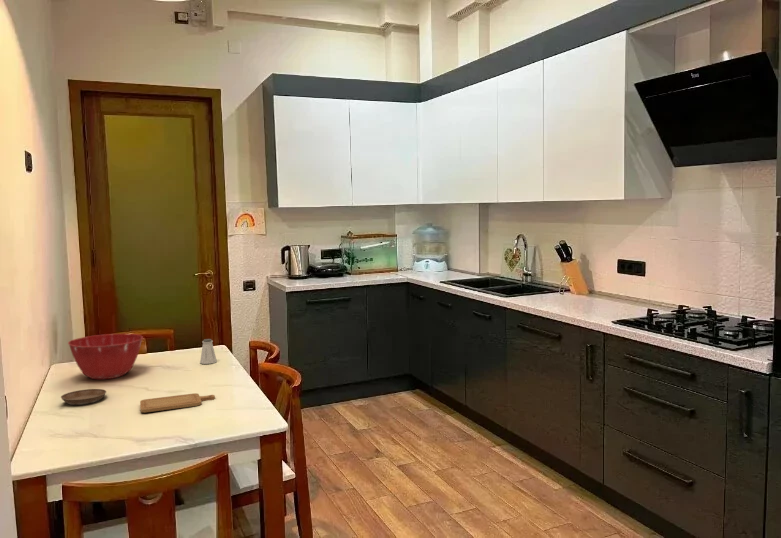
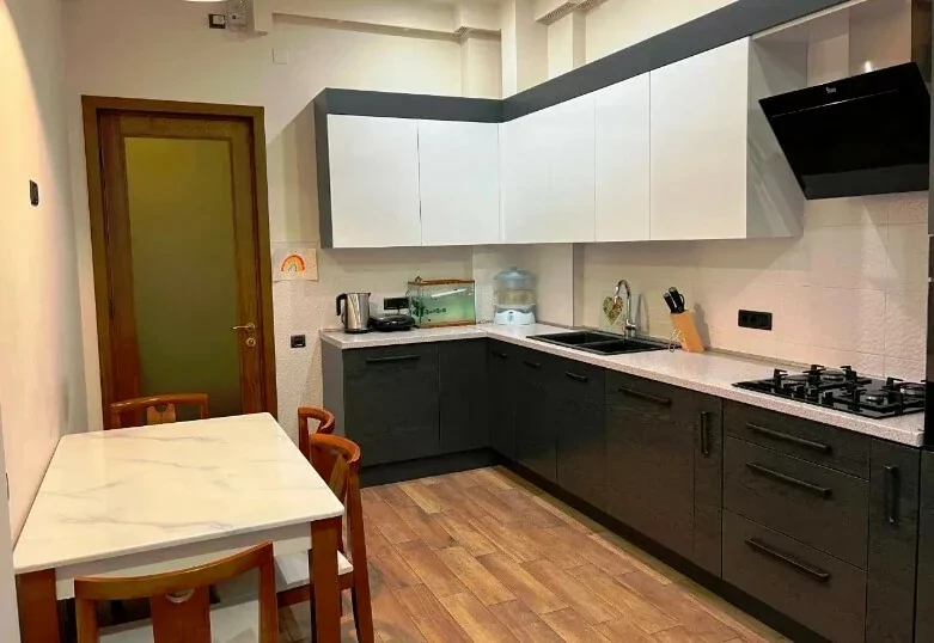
- saltshaker (207, 350)
- chopping board (178, 401)
- mixing bowl (107, 357)
- saucer (84, 397)
